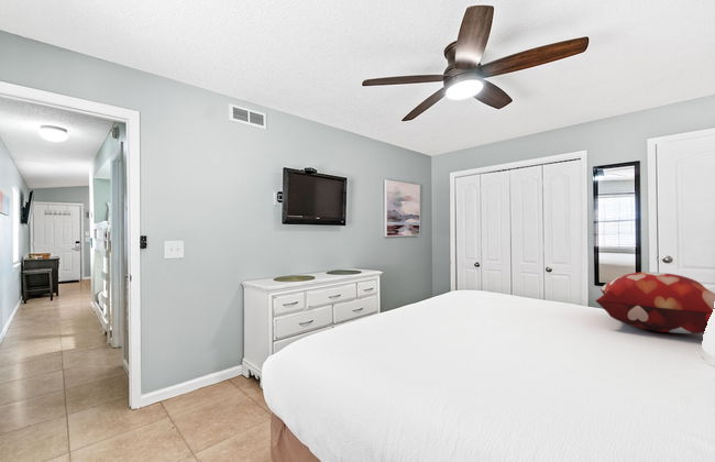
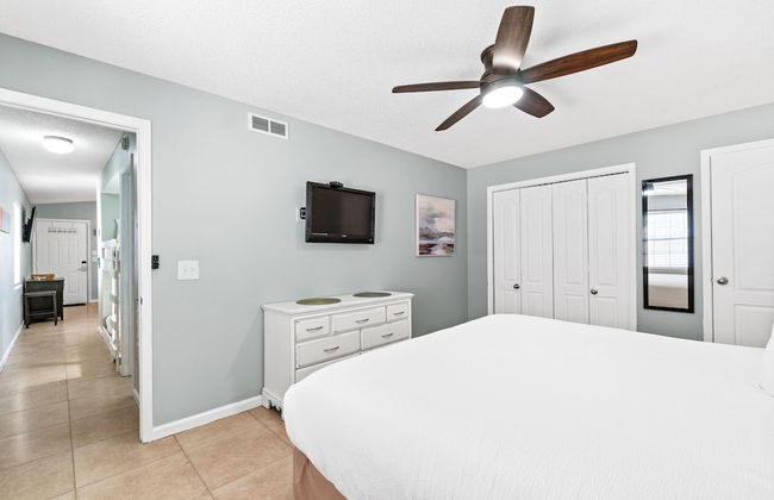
- decorative pillow (658, 299)
